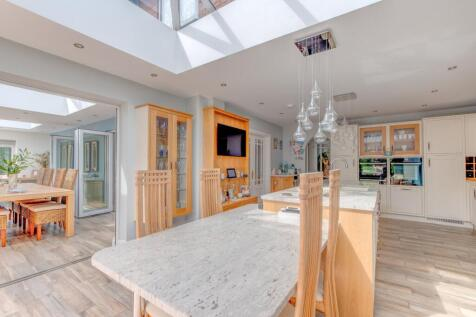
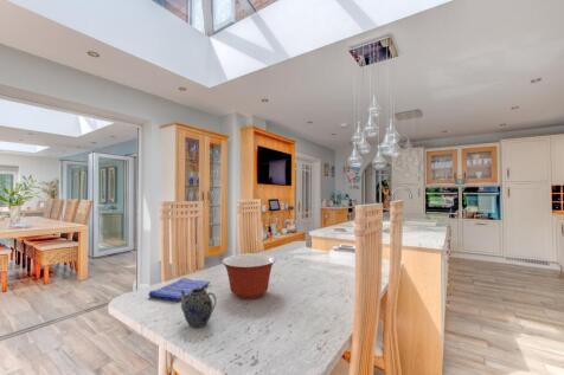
+ teapot (197, 305)
+ mixing bowl (249, 276)
+ dish towel (180, 287)
